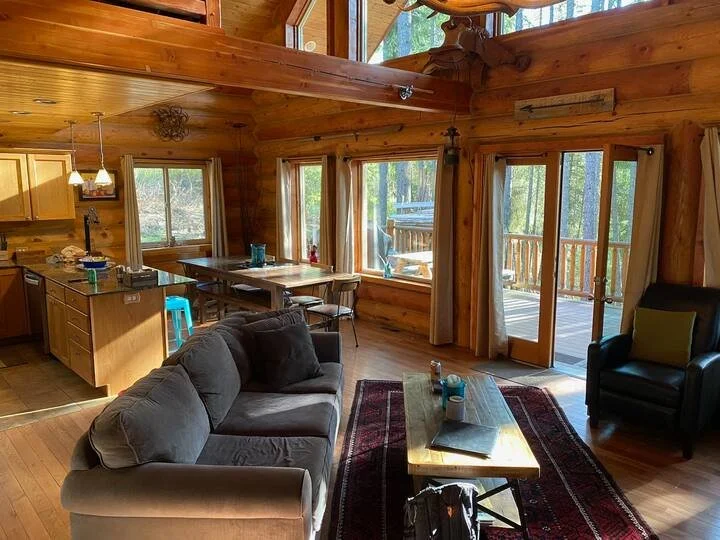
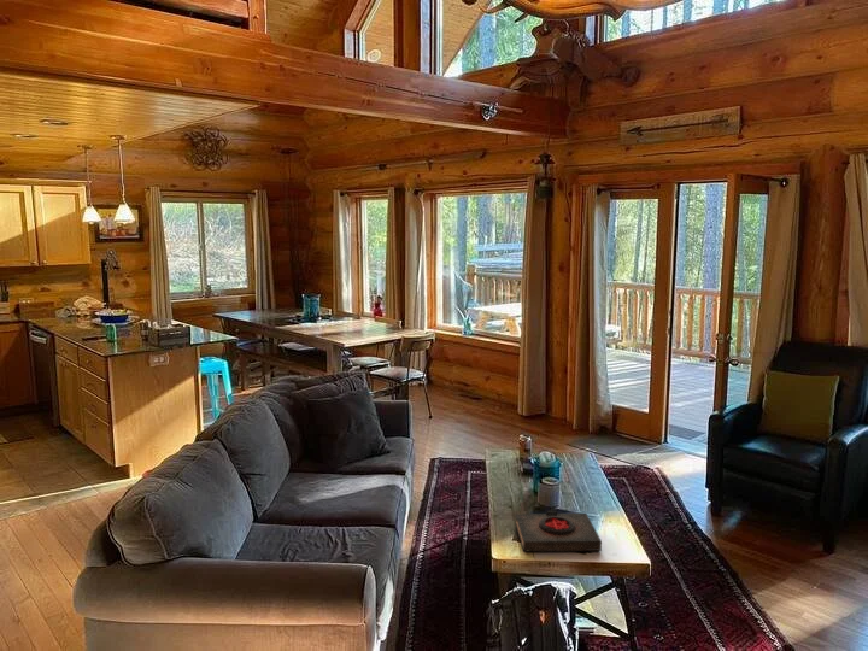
+ book (556, 529)
